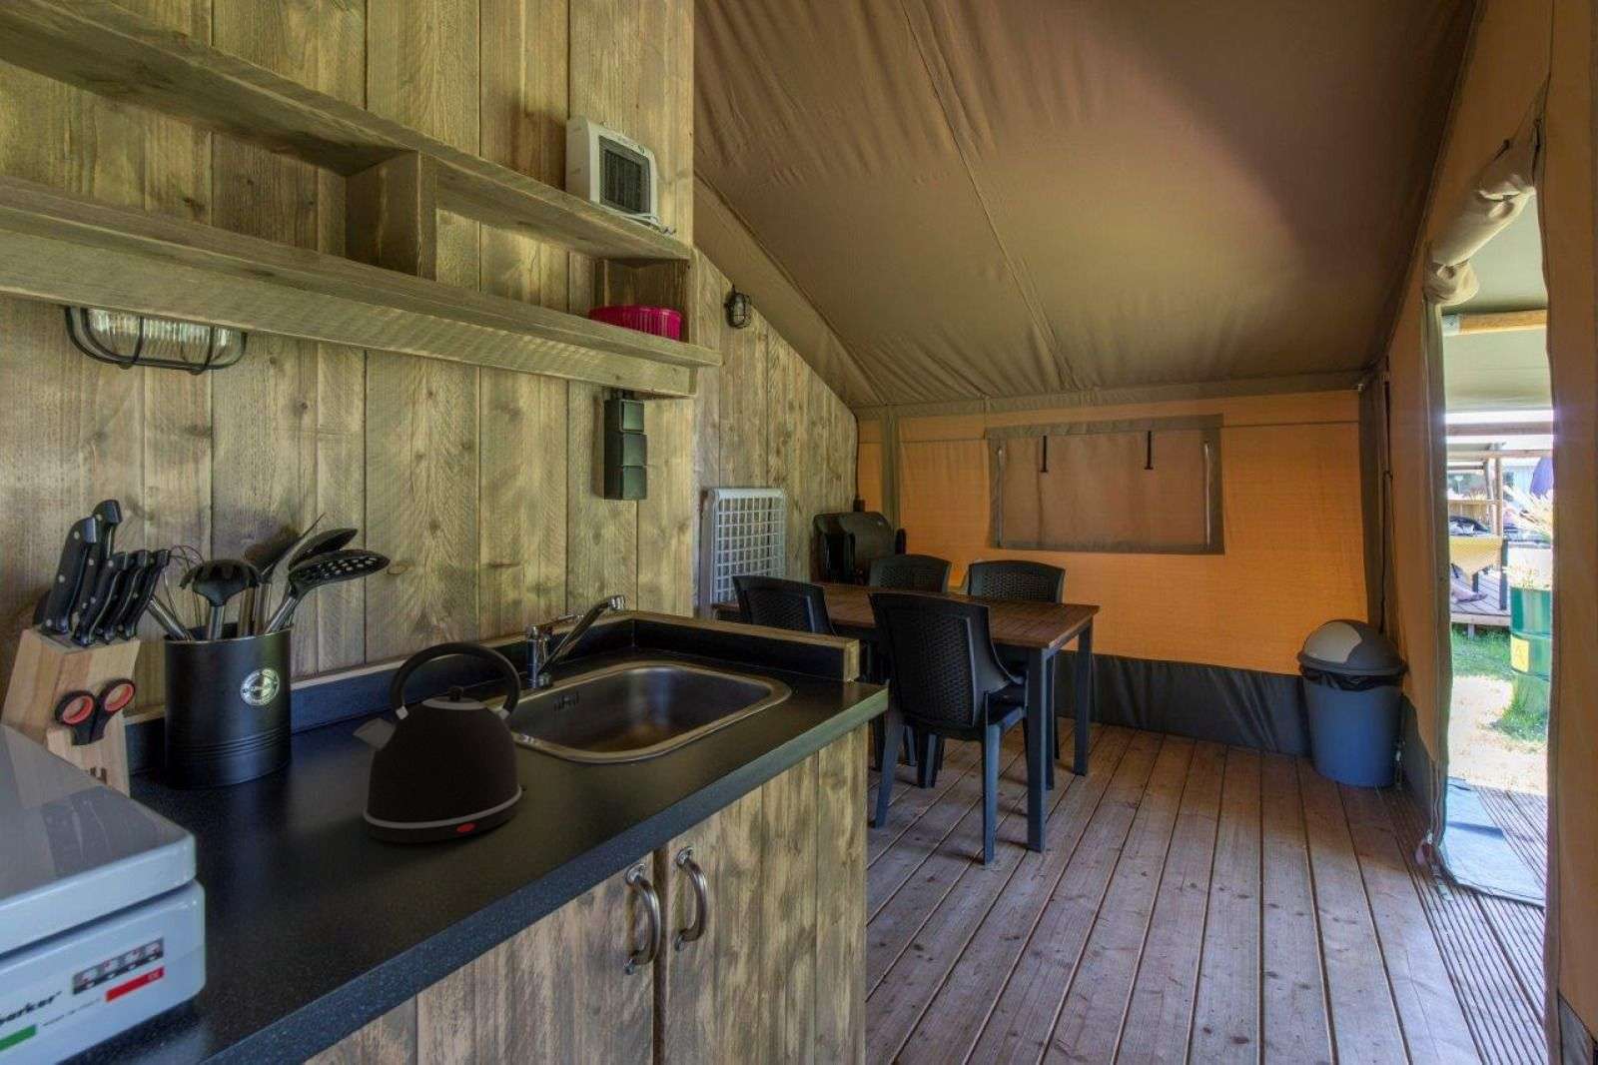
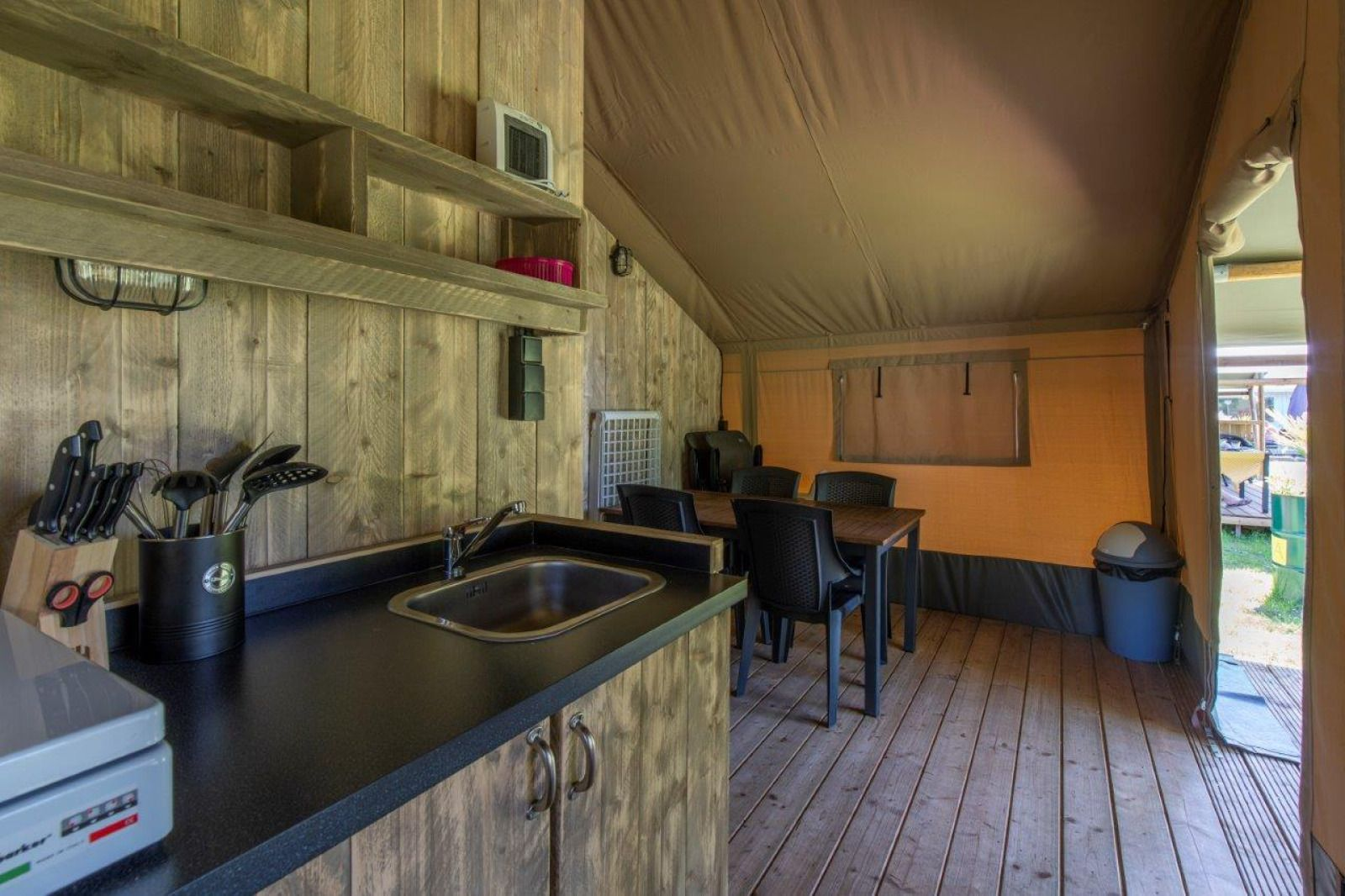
- kettle (447, 729)
